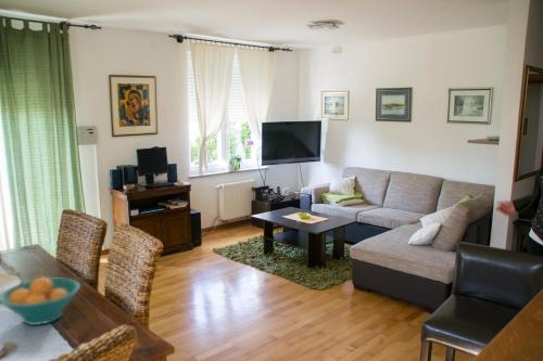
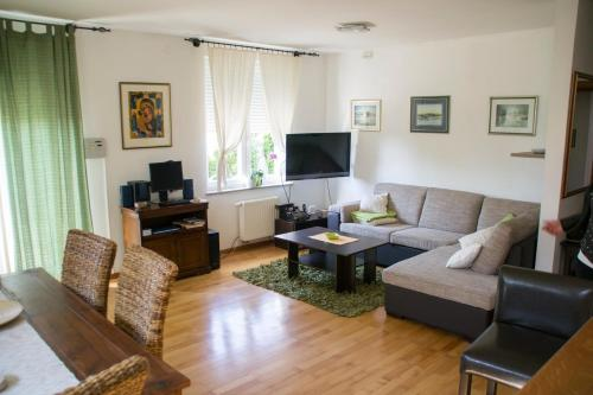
- fruit bowl (41, 298)
